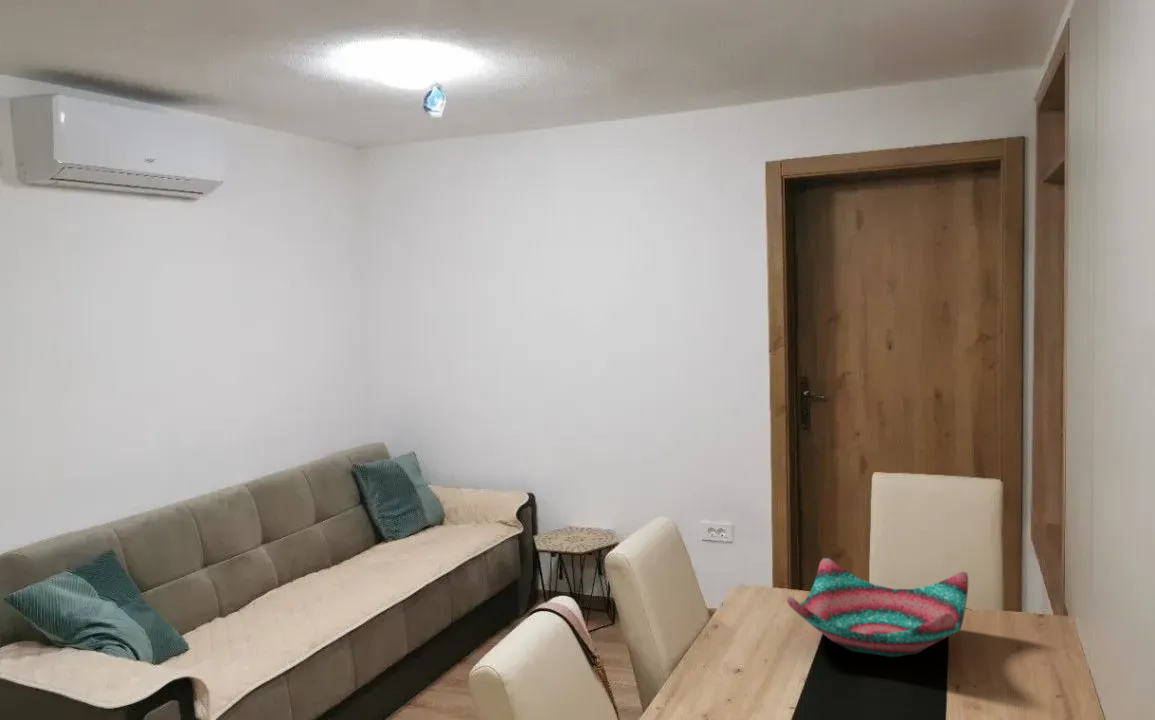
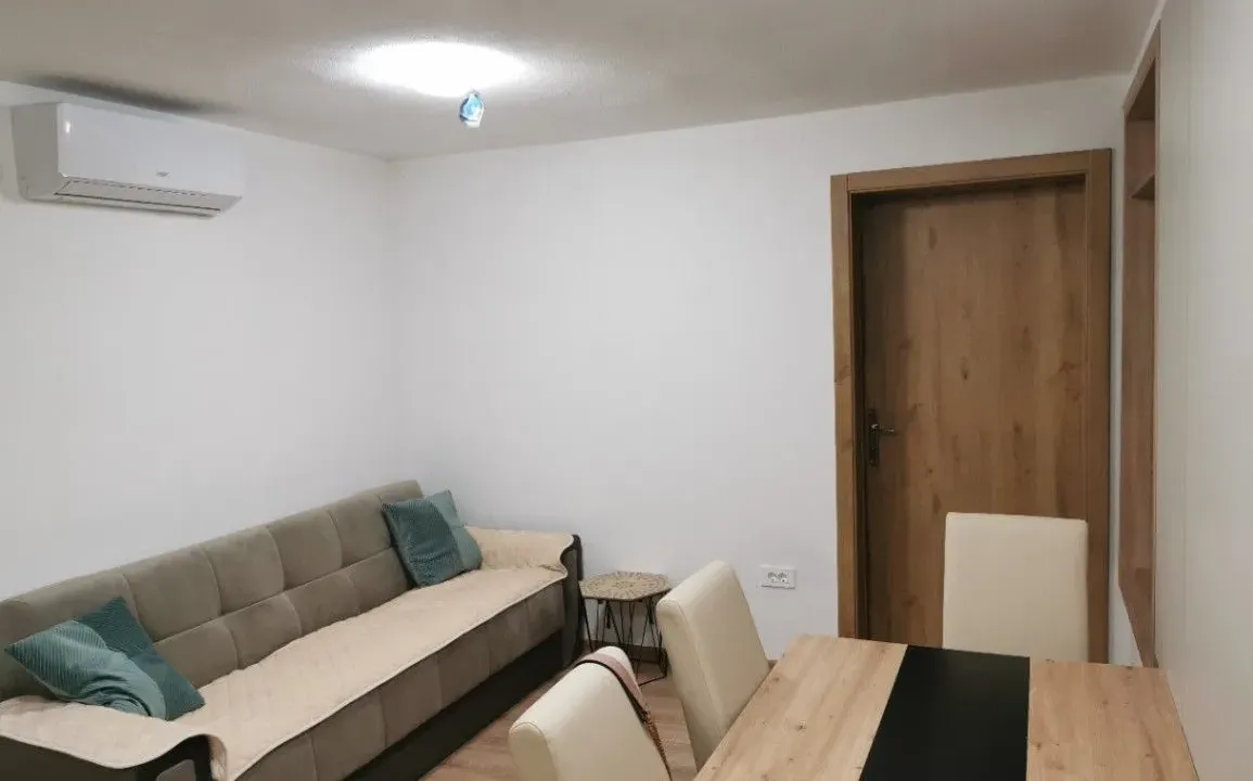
- decorative bowl (880, 612)
